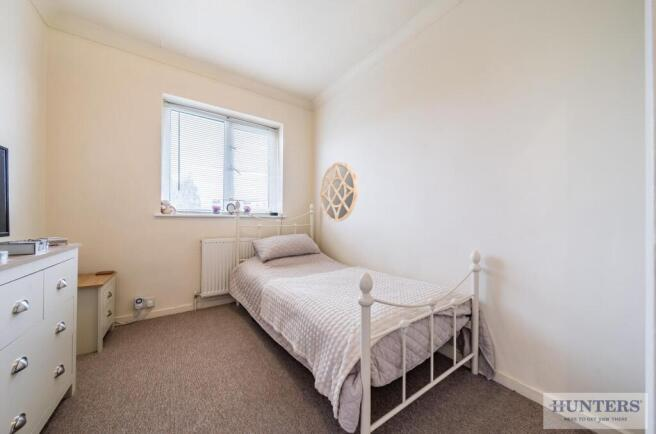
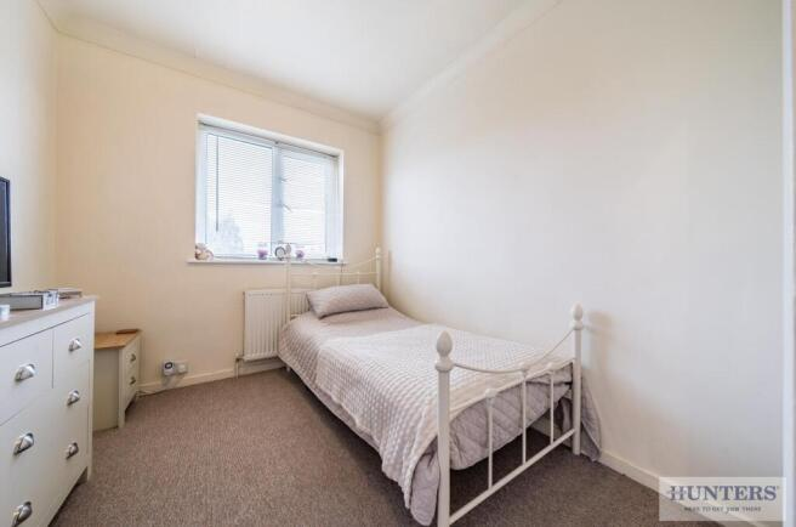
- home mirror (337, 192)
